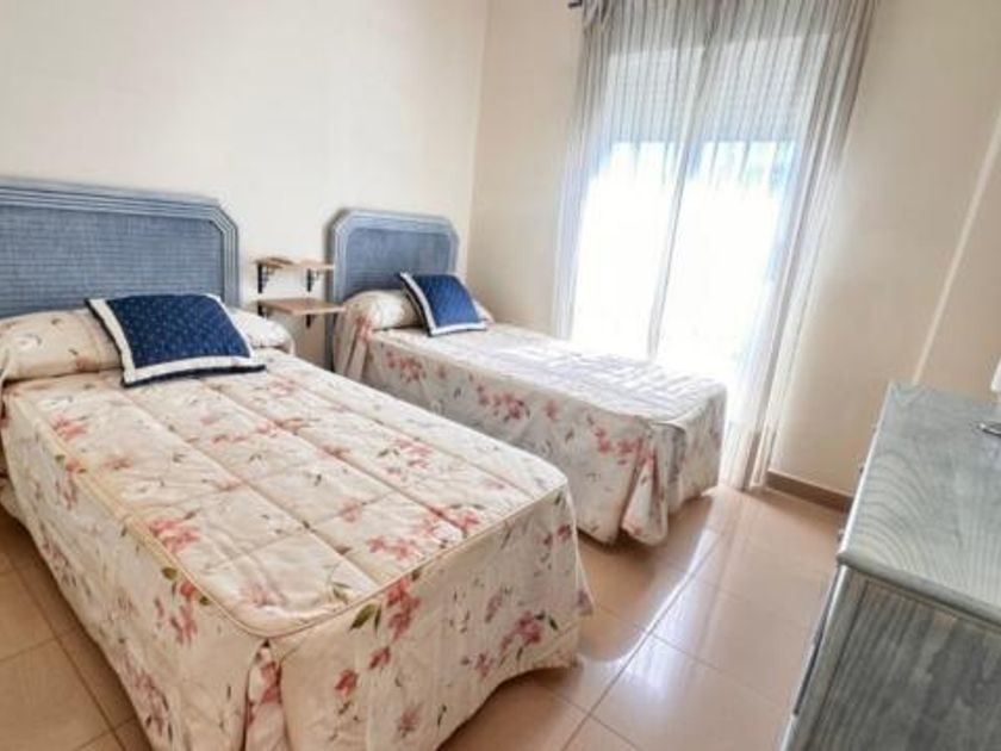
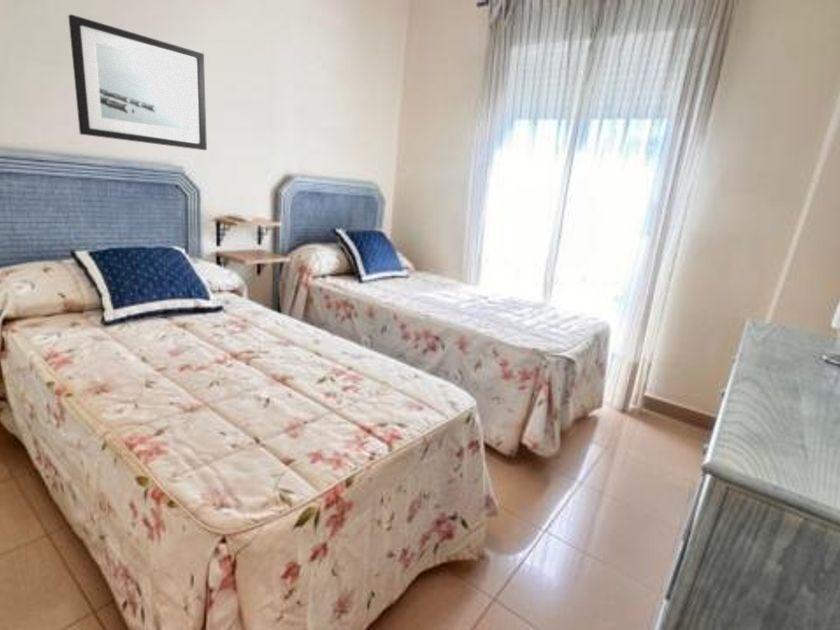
+ wall art (146, 91)
